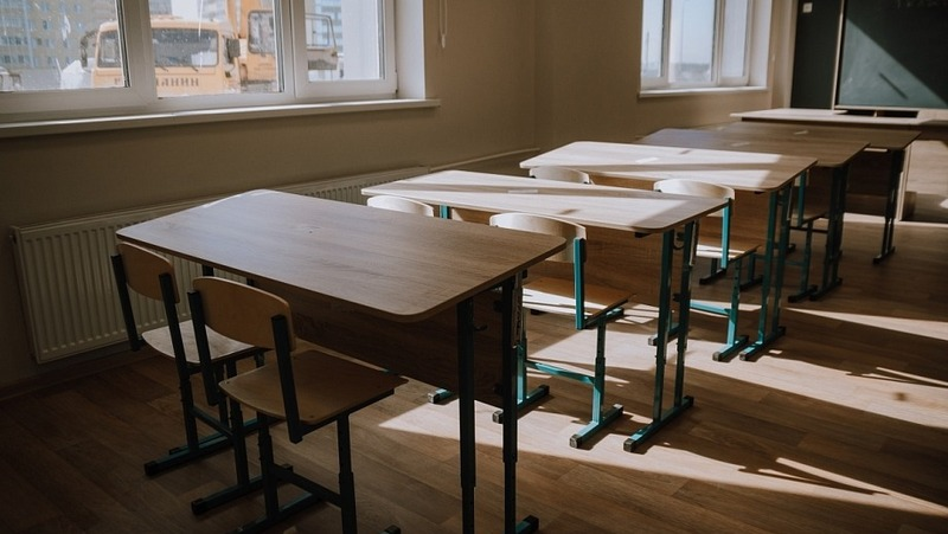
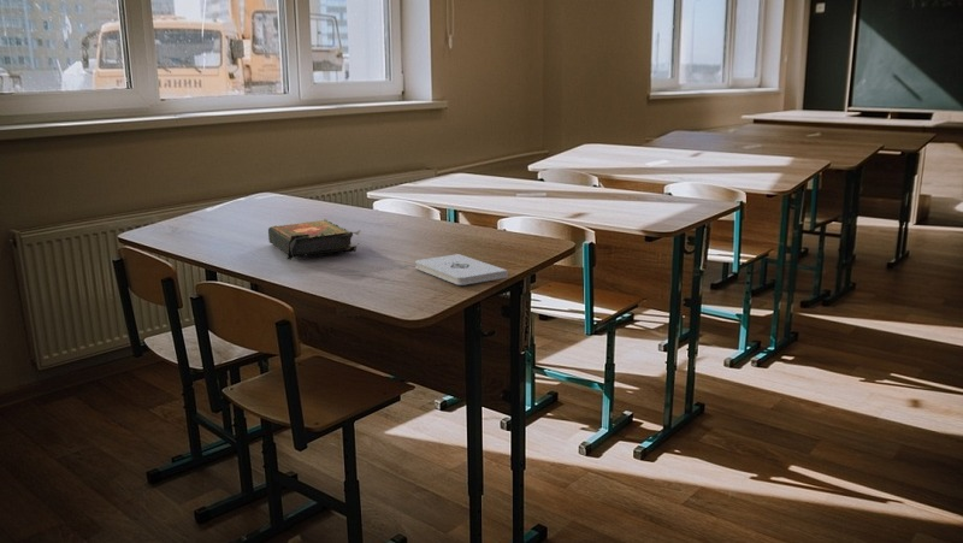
+ notepad (459, 268)
+ book (309, 237)
